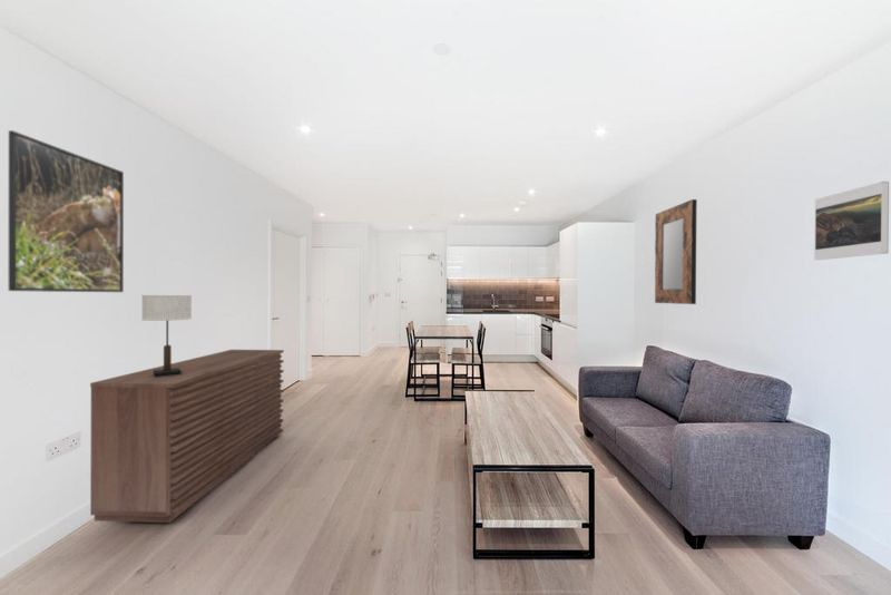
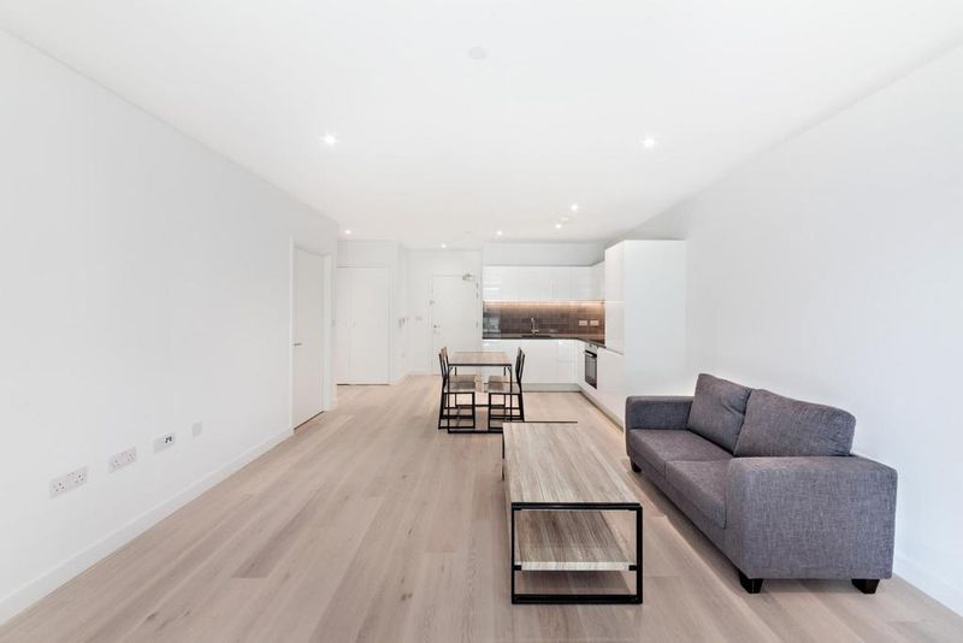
- table lamp (167, 334)
- sideboard (209, 416)
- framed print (74, 223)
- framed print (848, 224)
- home mirror (674, 255)
